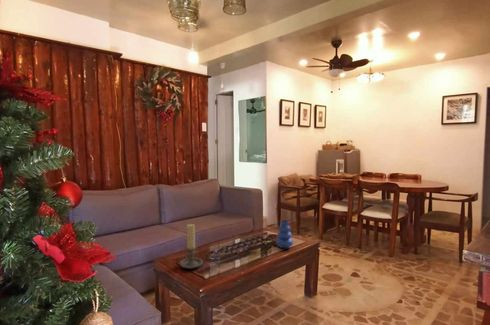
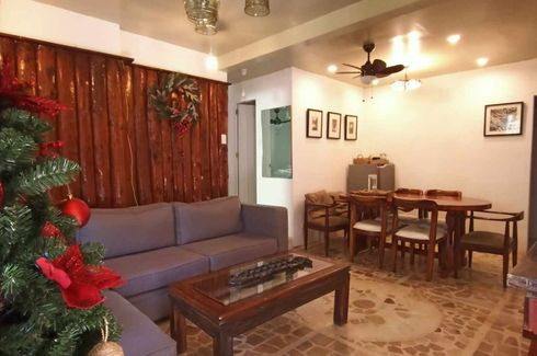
- candle holder (190, 244)
- vase (284, 234)
